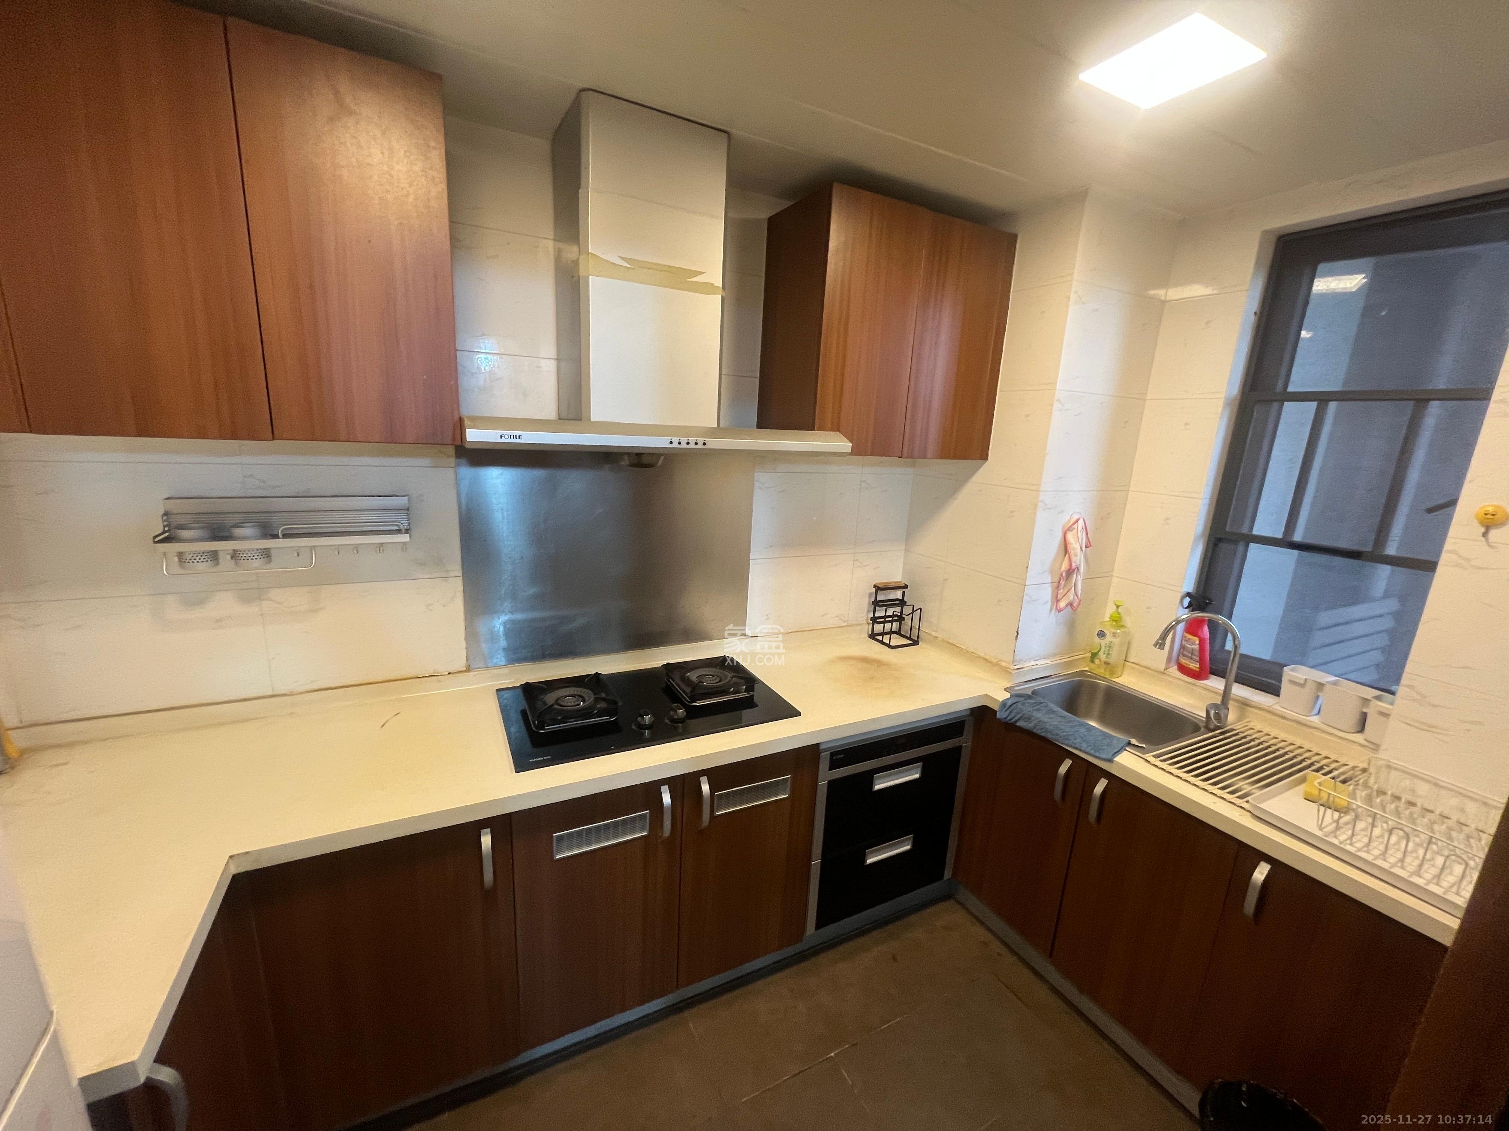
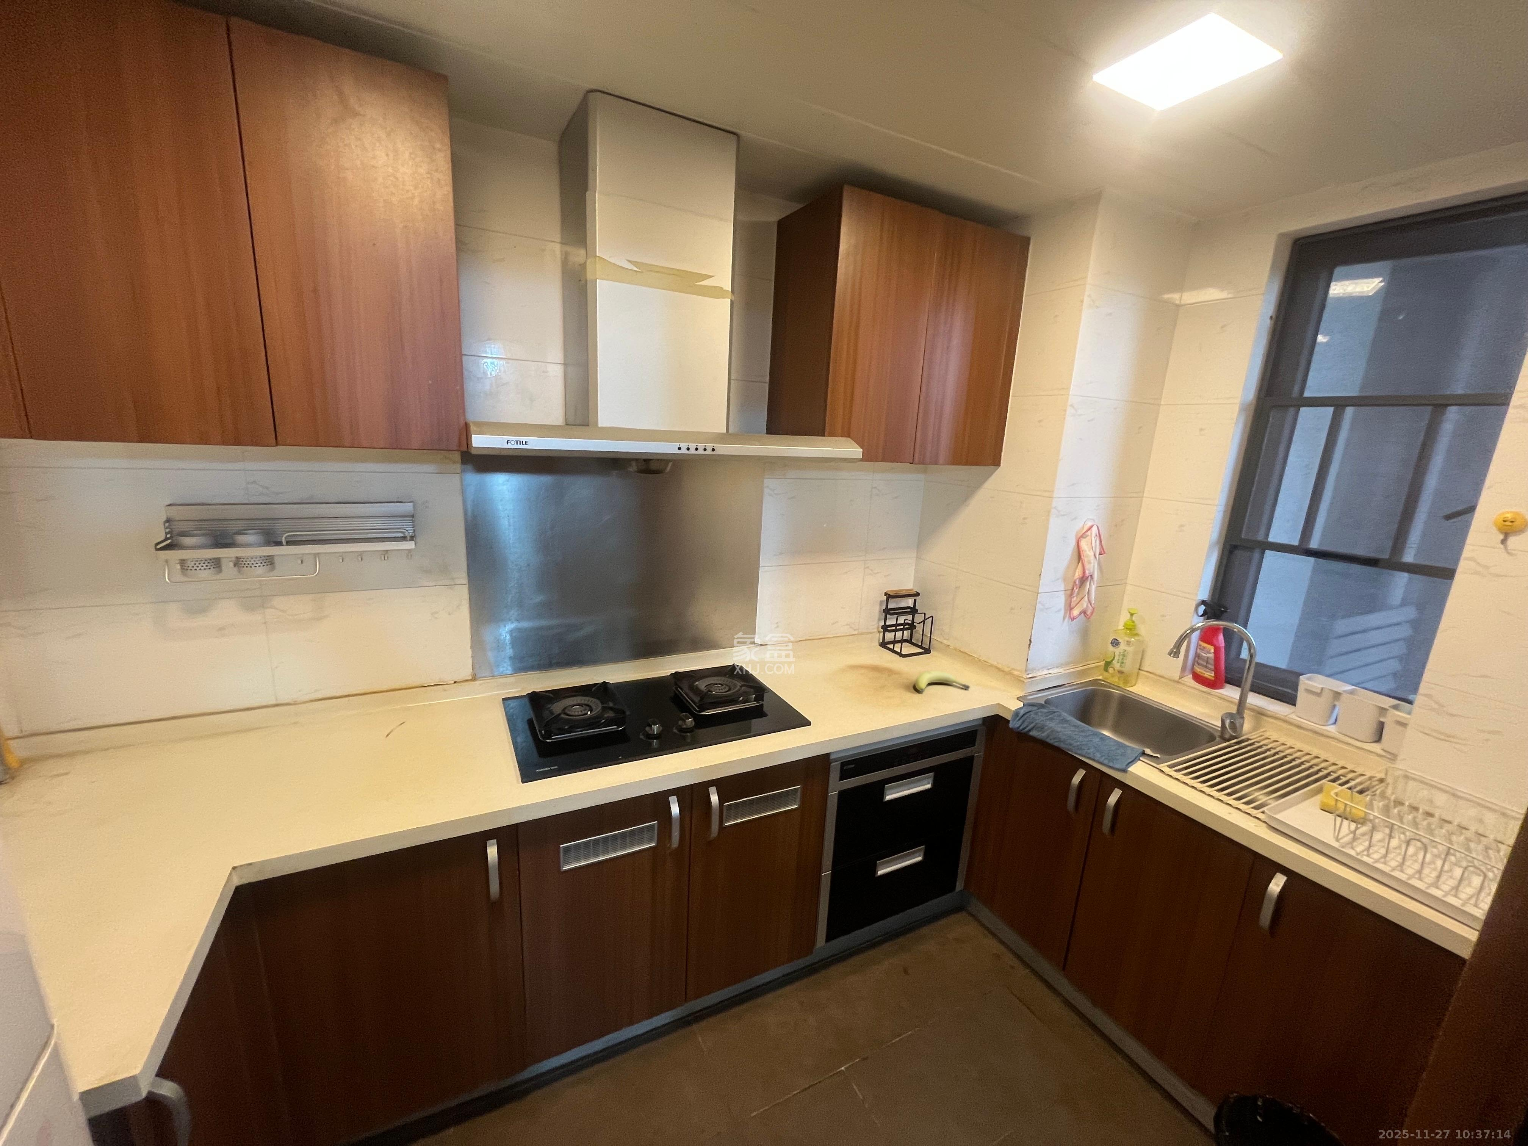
+ fruit (938, 680)
